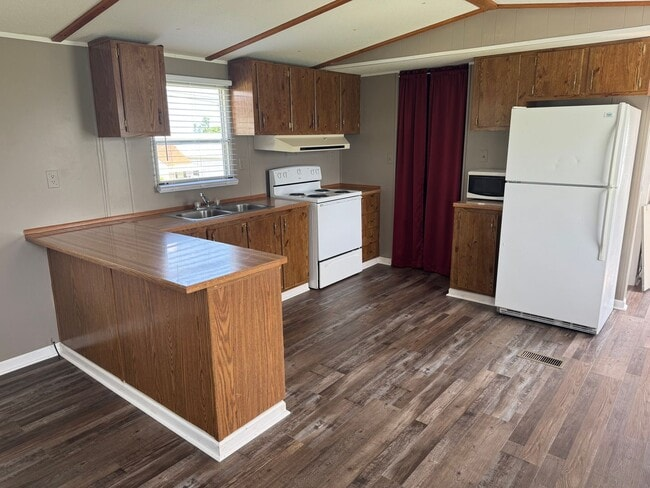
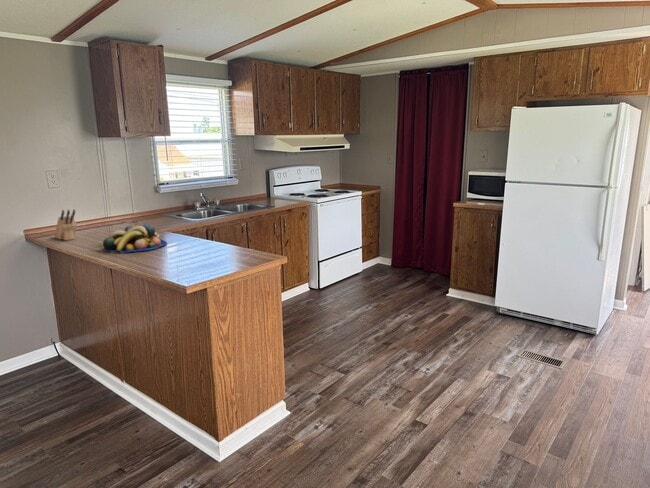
+ knife block (65, 223)
+ fruit bowl (135, 235)
